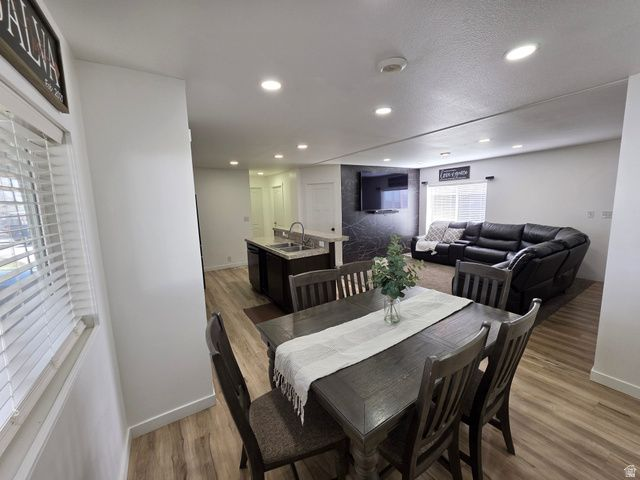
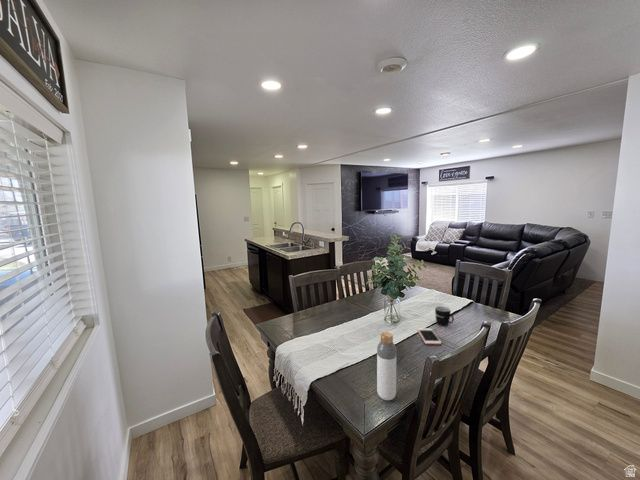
+ cell phone (428, 335)
+ mug (444, 316)
+ bottle (386, 365)
